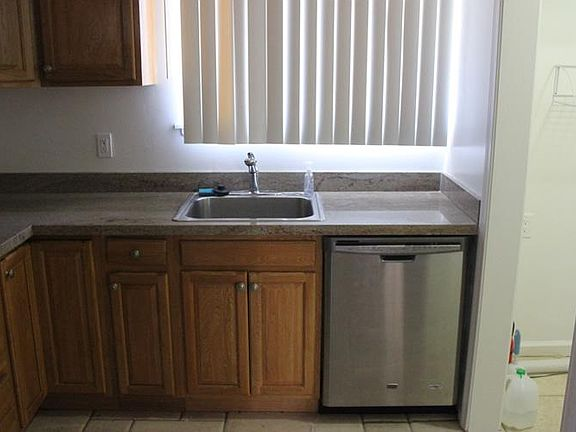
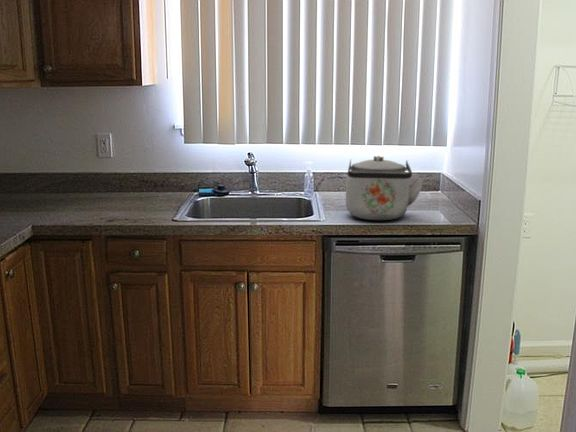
+ kettle (384, 186)
